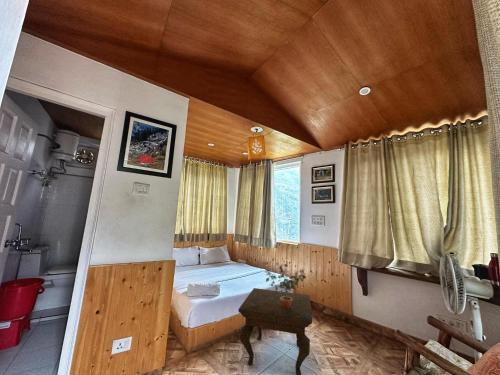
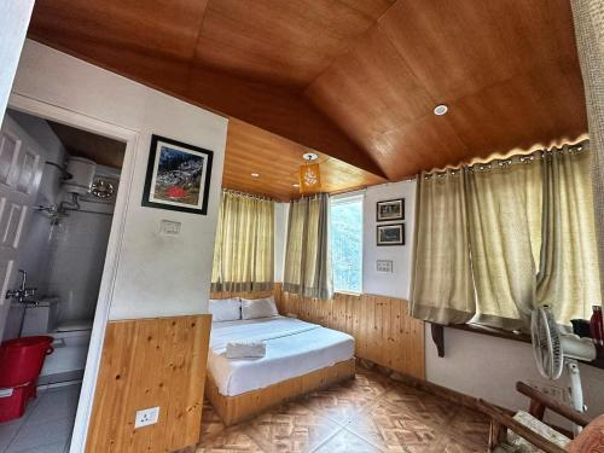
- side table (277, 327)
- potted plant (286, 285)
